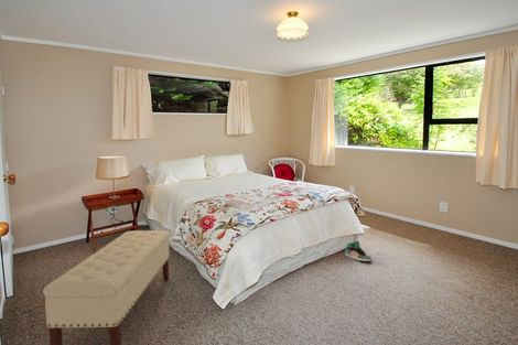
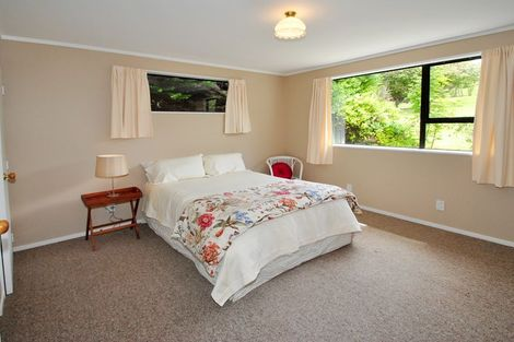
- bench (122, 281)
- sneaker (358, 249)
